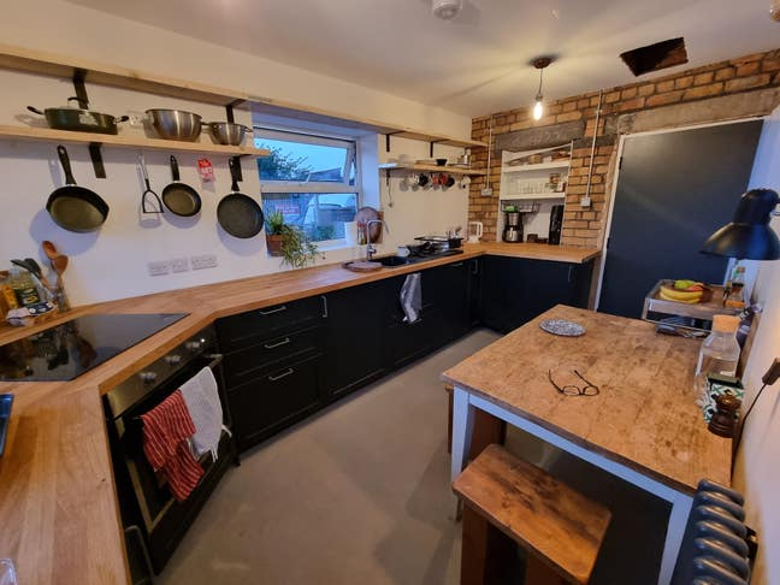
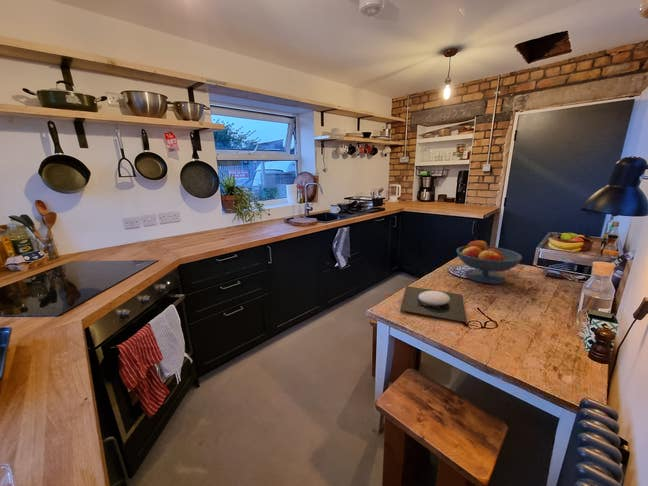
+ plate (432, 298)
+ fruit bowl (486, 260)
